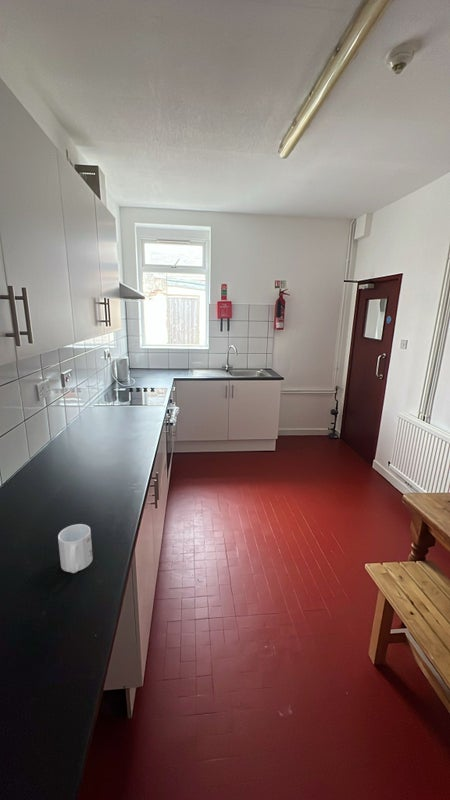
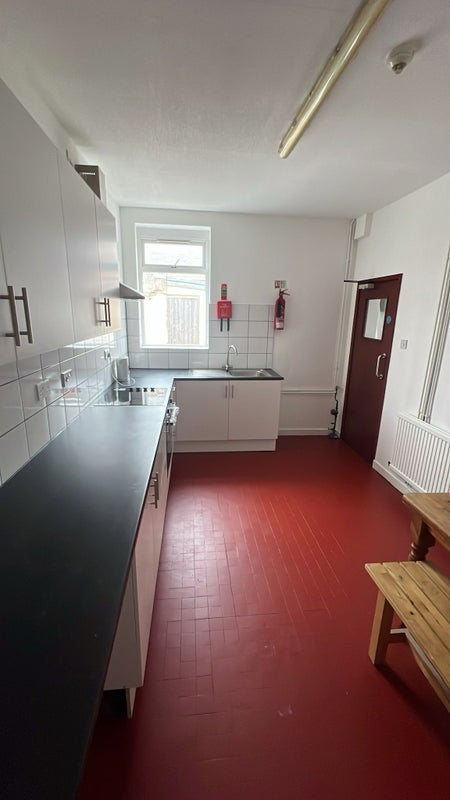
- mug (75, 551)
